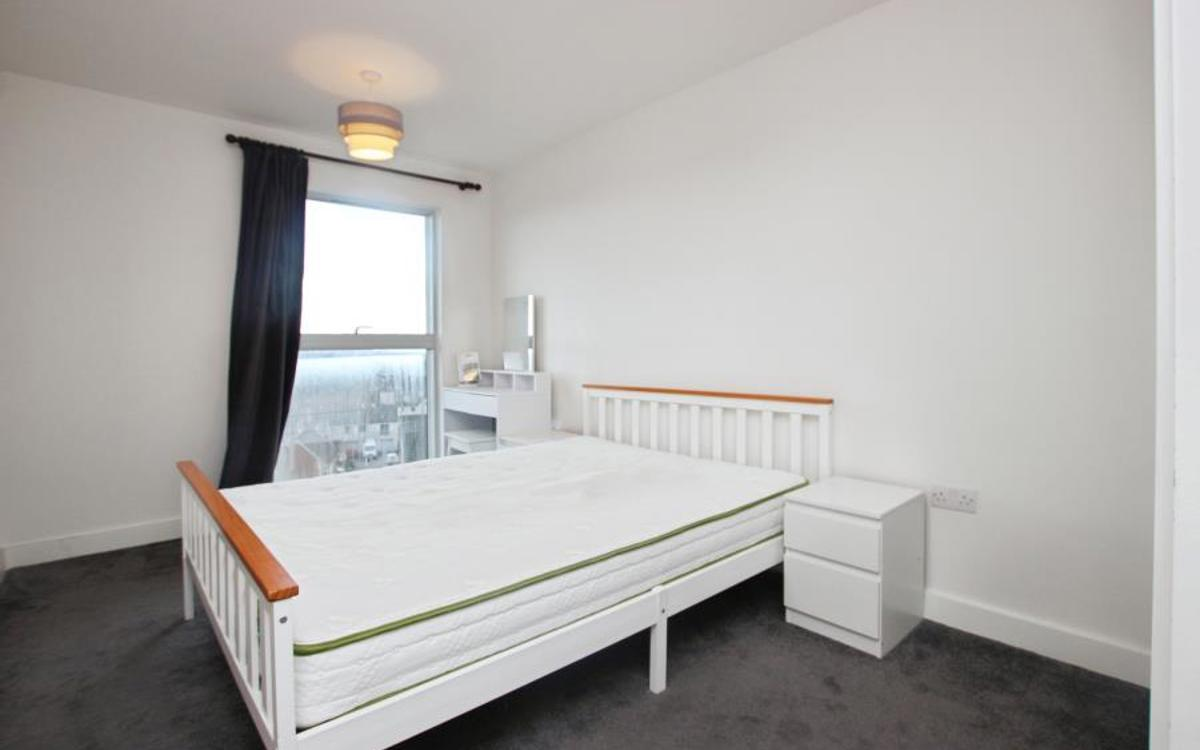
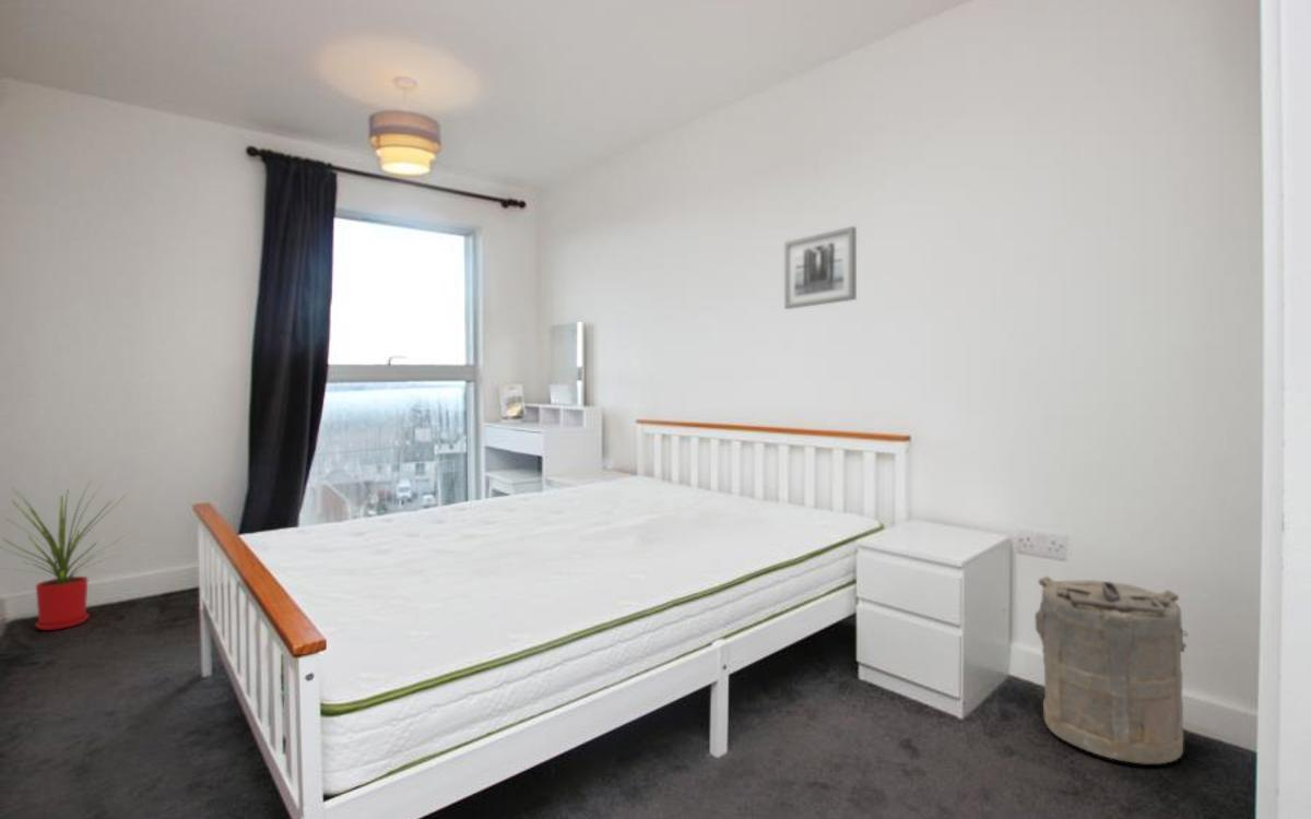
+ house plant (62, 554)
+ laundry hamper (1102, 655)
+ wall art (818, 269)
